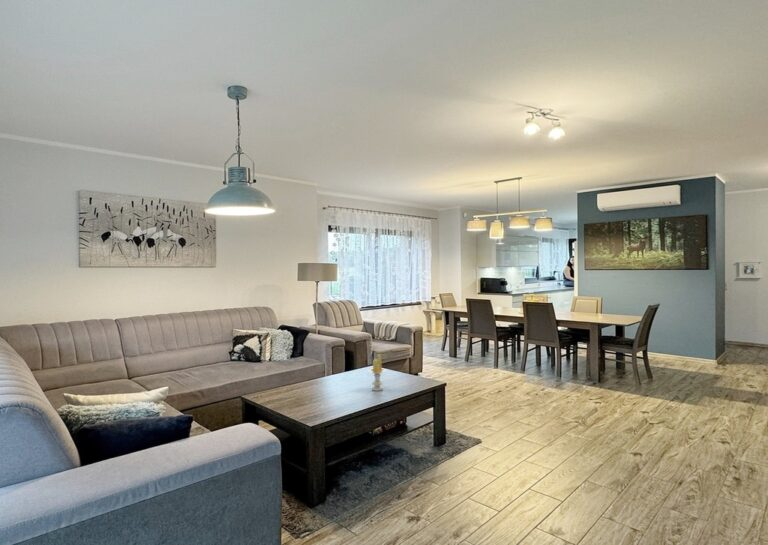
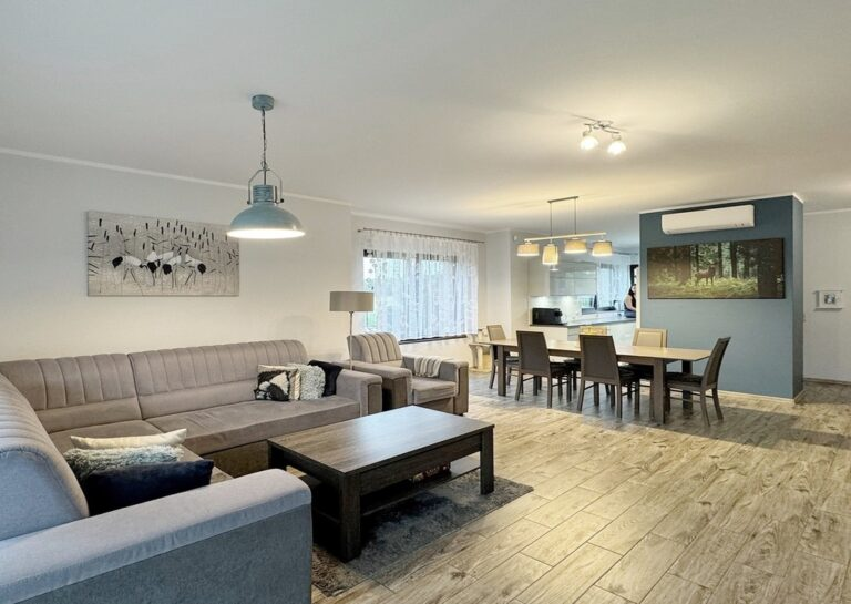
- candle (377, 371)
